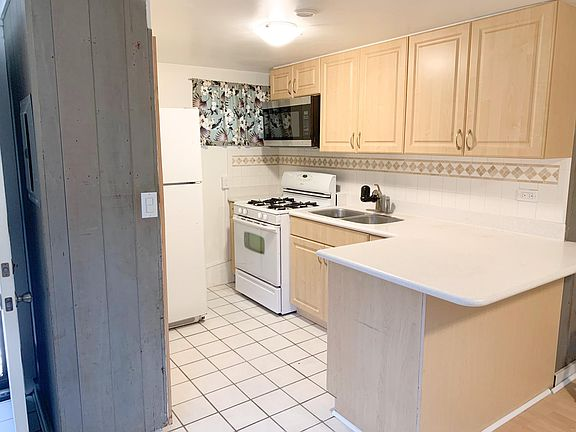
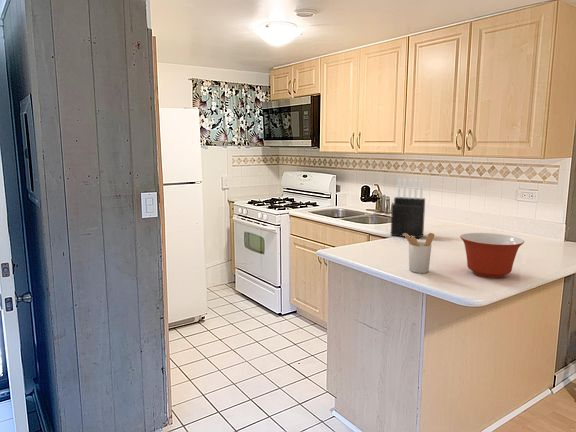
+ utensil holder (416, 251)
+ mixing bowl (489, 256)
+ knife block (407, 208)
